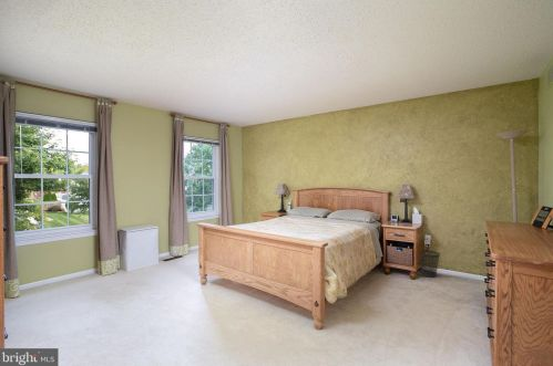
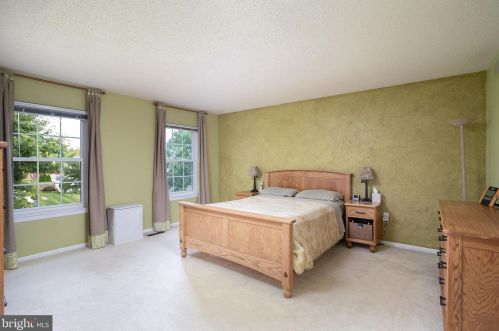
- wastebasket (427, 262)
